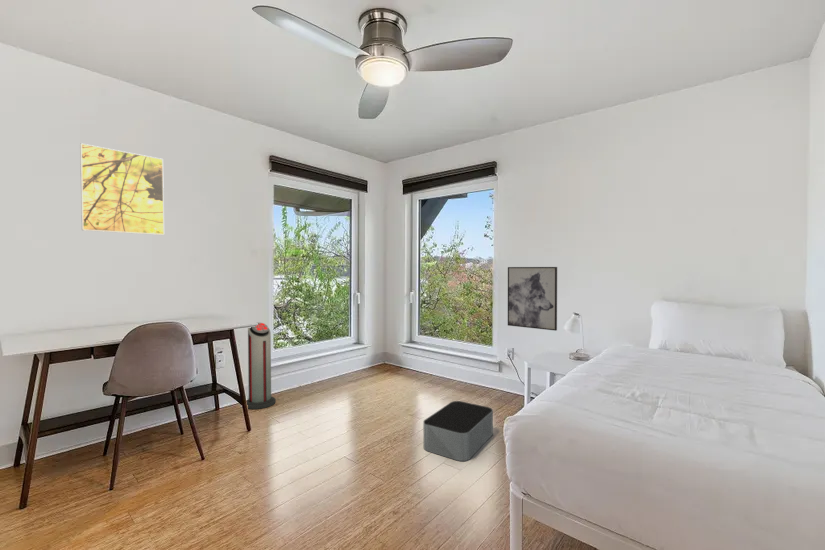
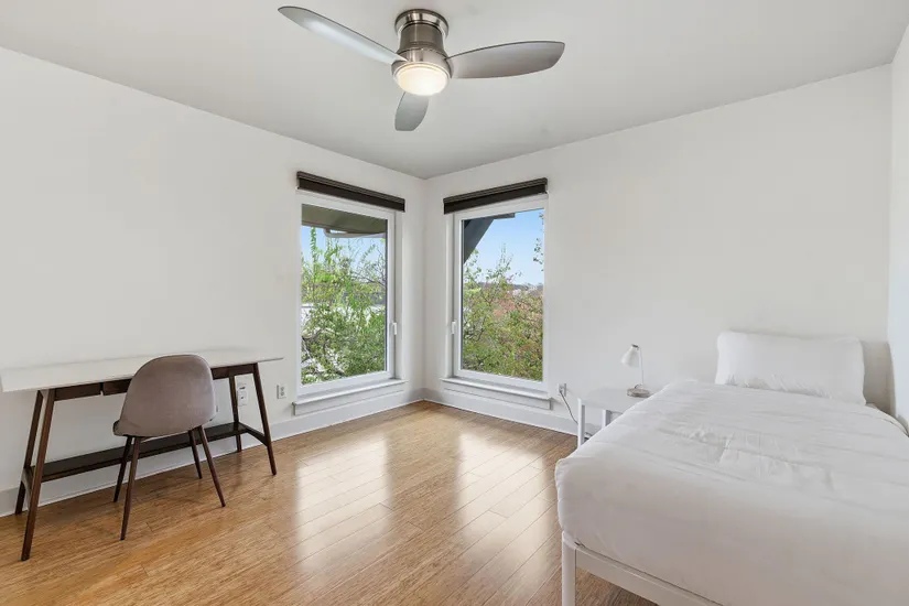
- storage bin (459, 427)
- wall art (531, 297)
- air purifier (259, 363)
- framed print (124, 192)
